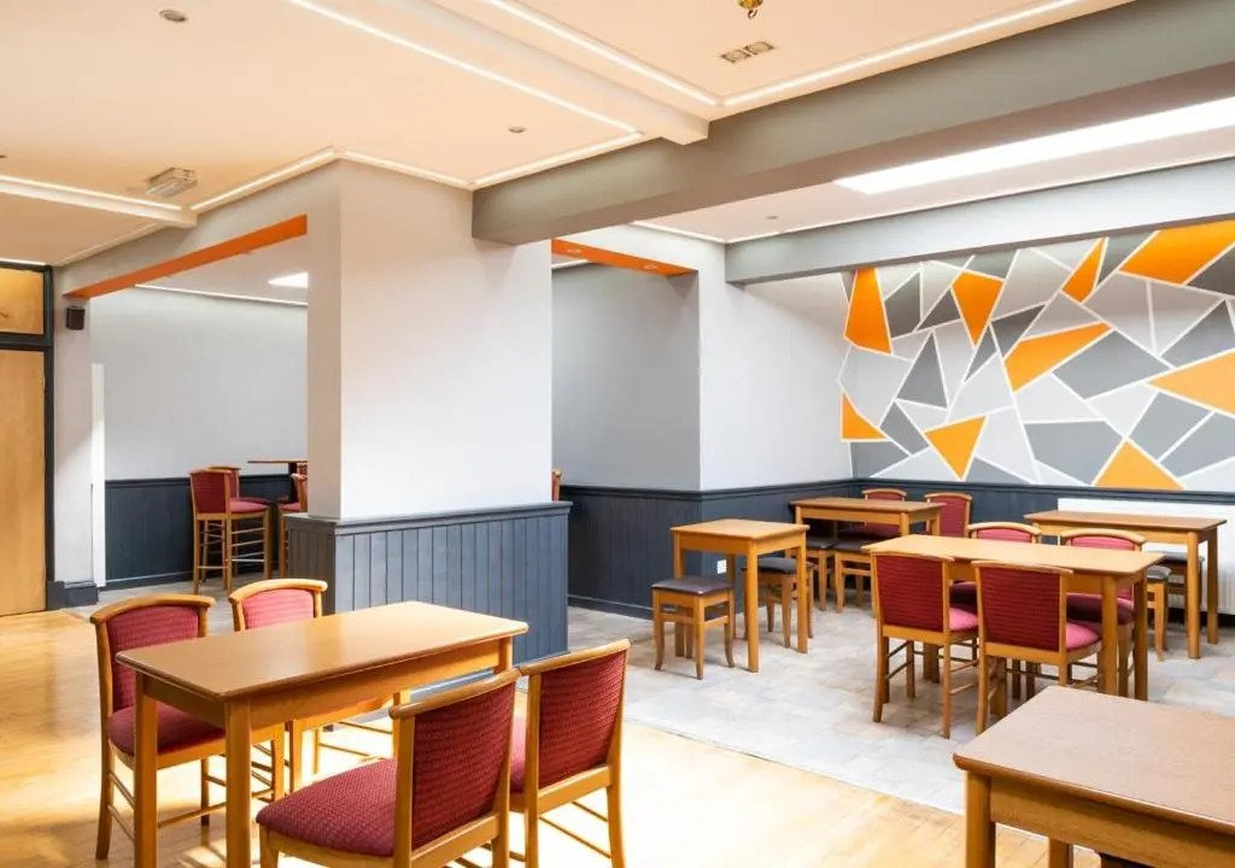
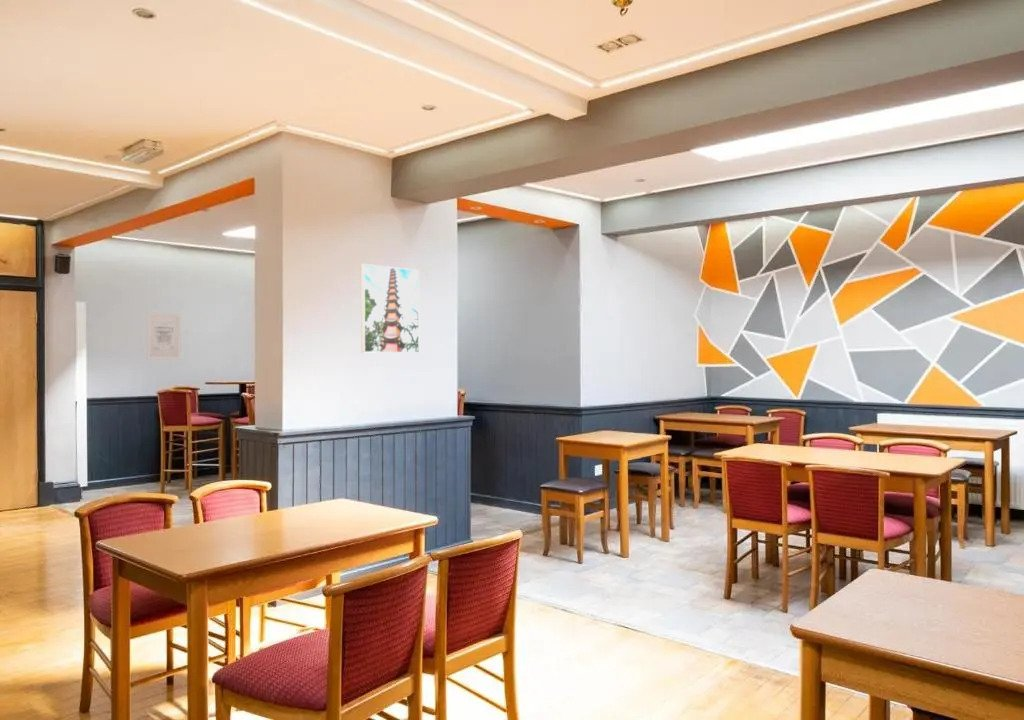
+ wall art (163, 336)
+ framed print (390, 309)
